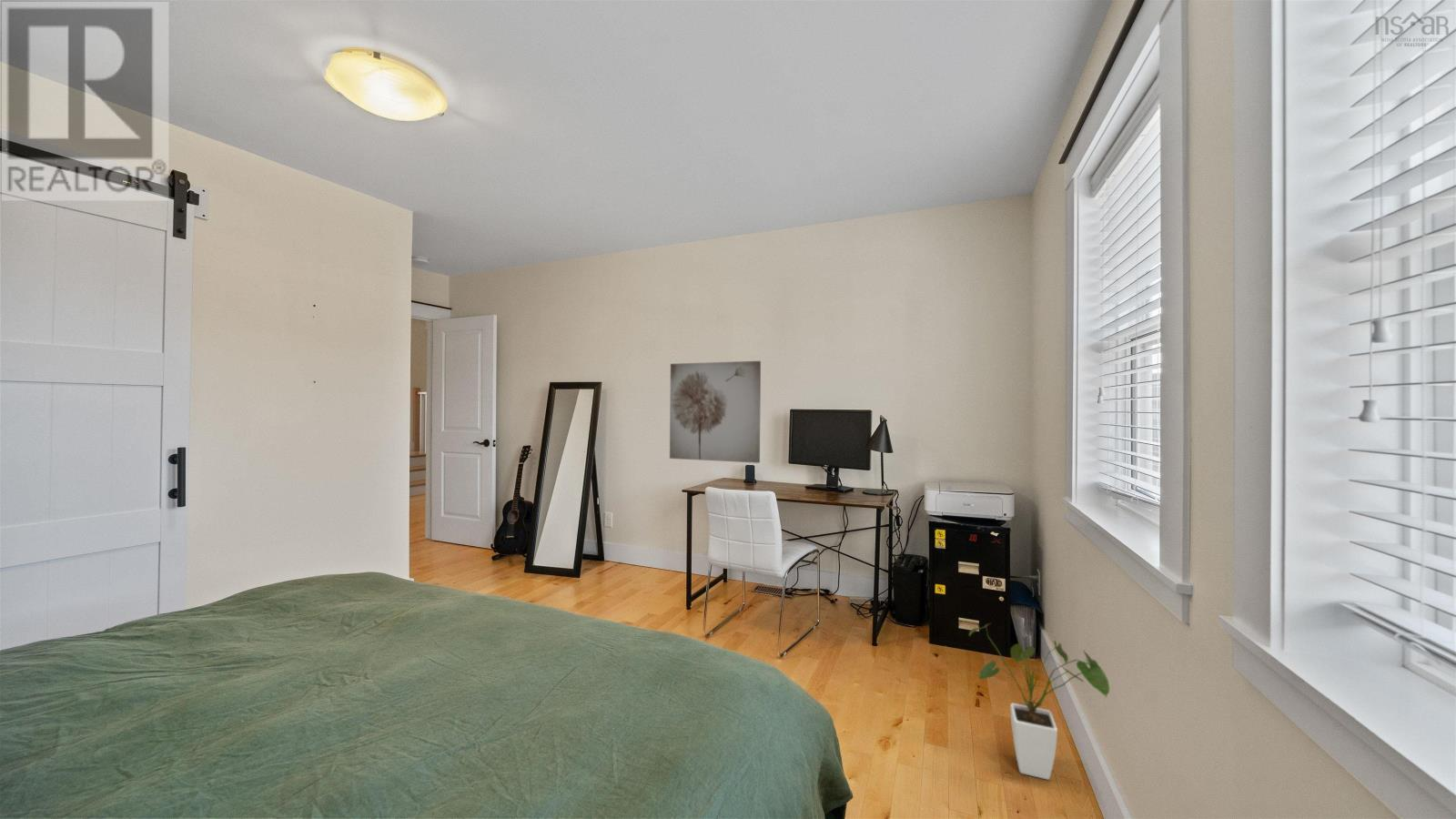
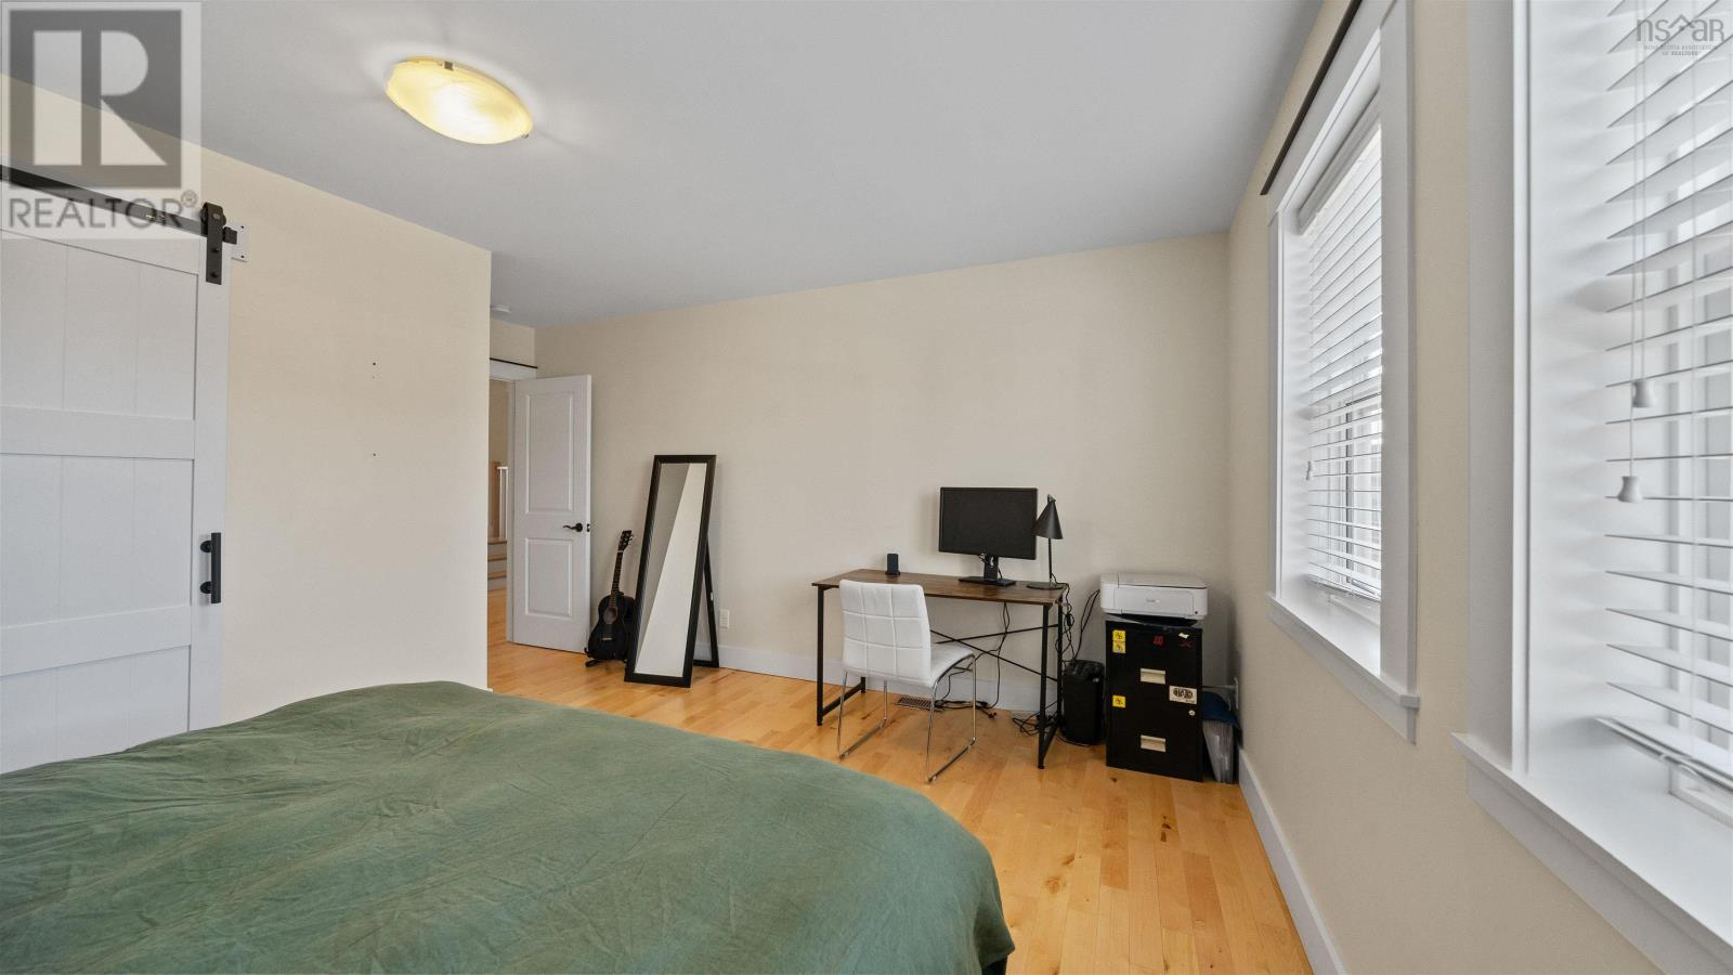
- house plant (1036, 707)
- wall art (713, 411)
